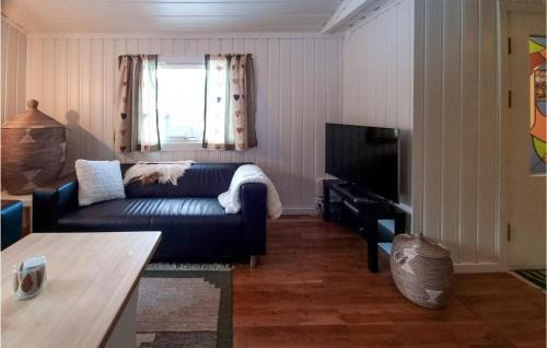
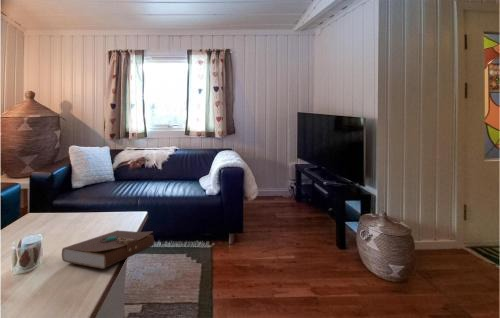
+ book (111, 244)
